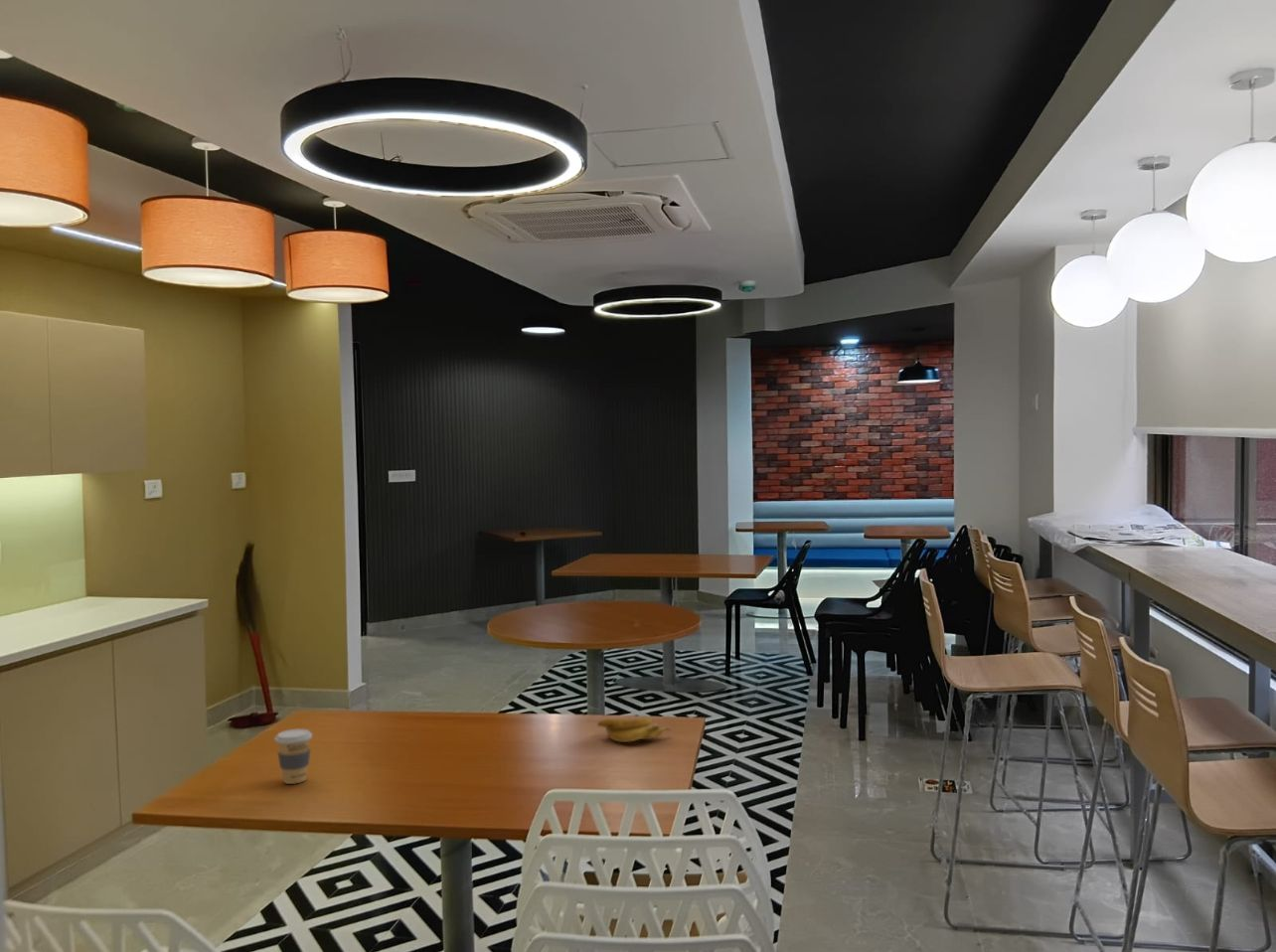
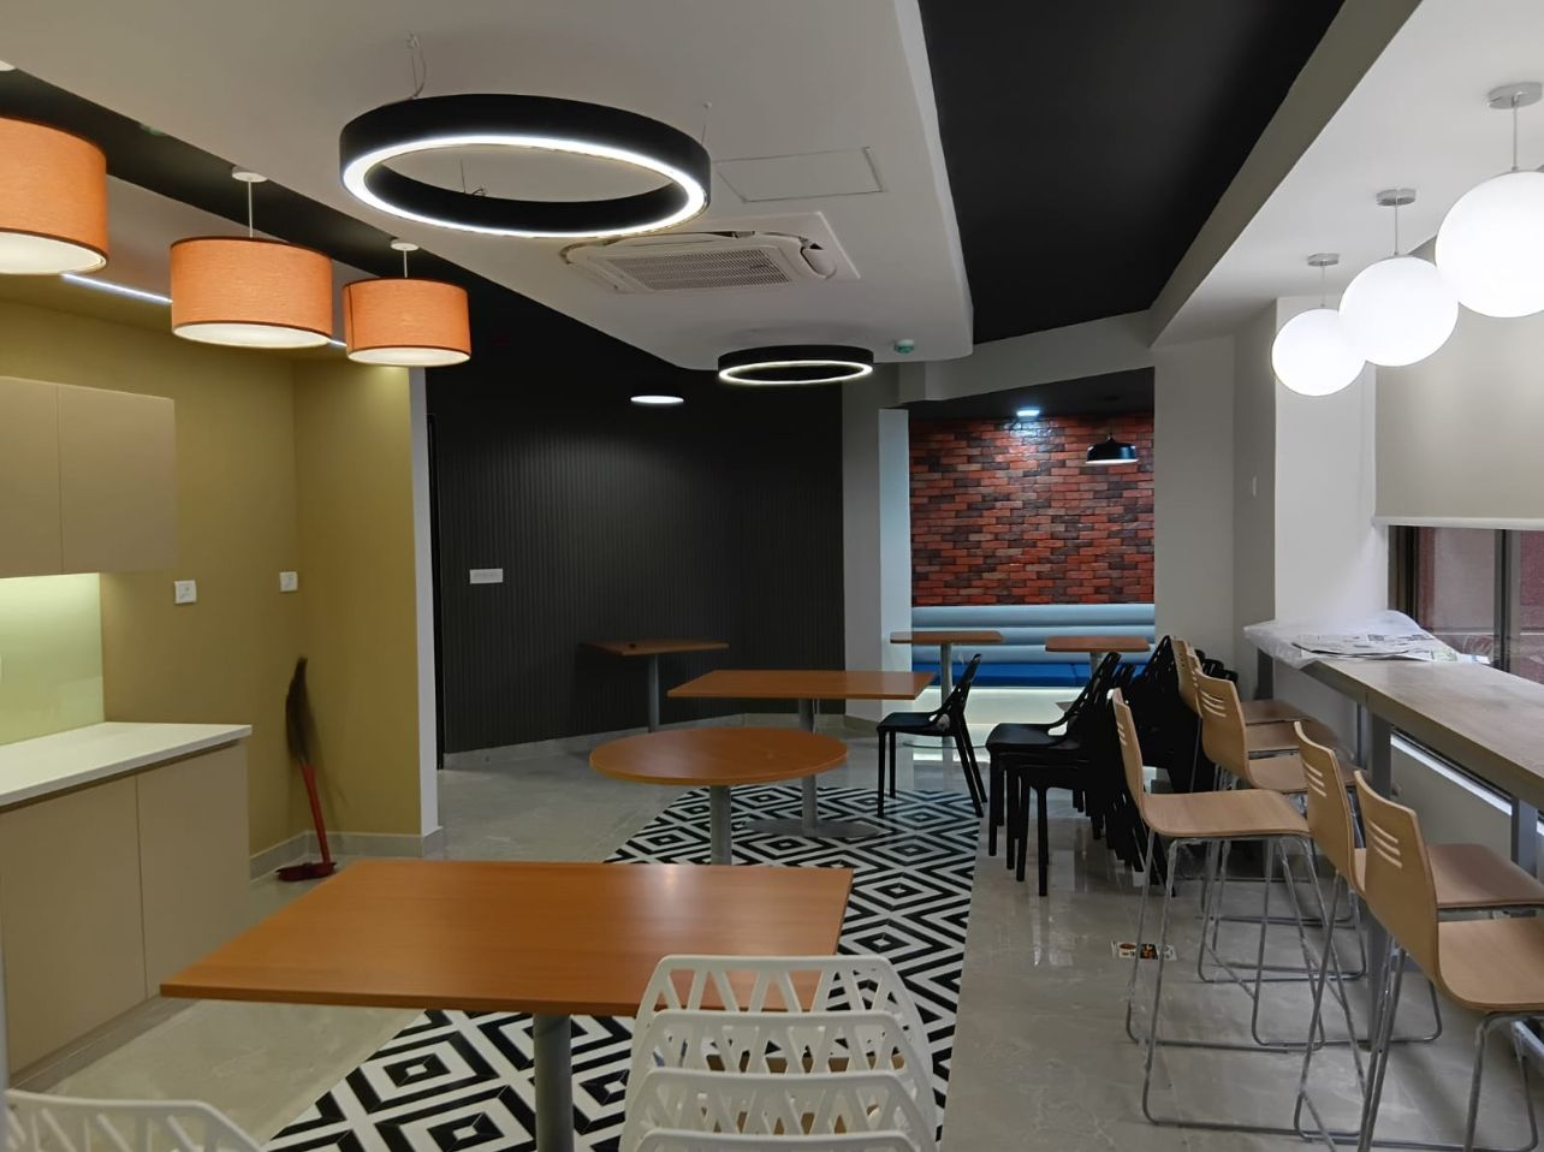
- banana (633, 724)
- coffee cup (293, 756)
